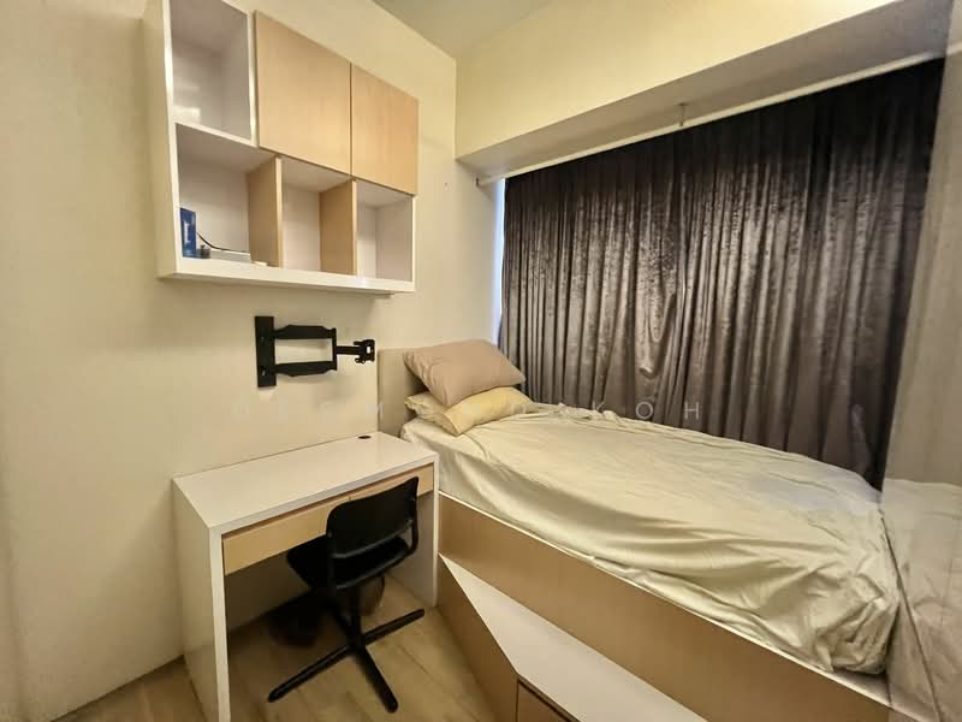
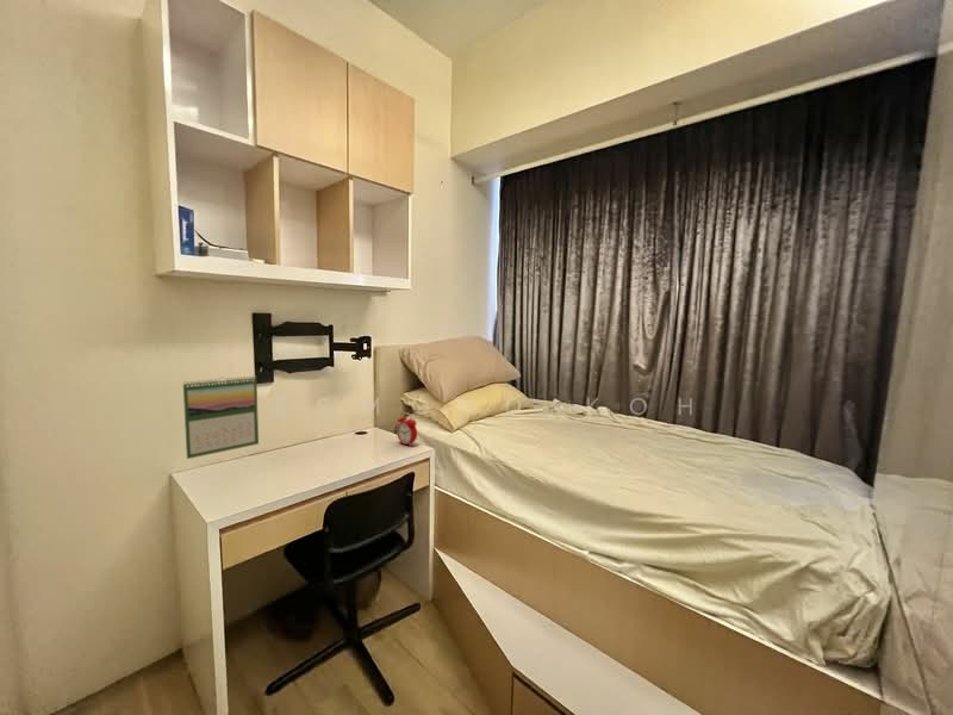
+ alarm clock (406, 428)
+ calendar (223, 414)
